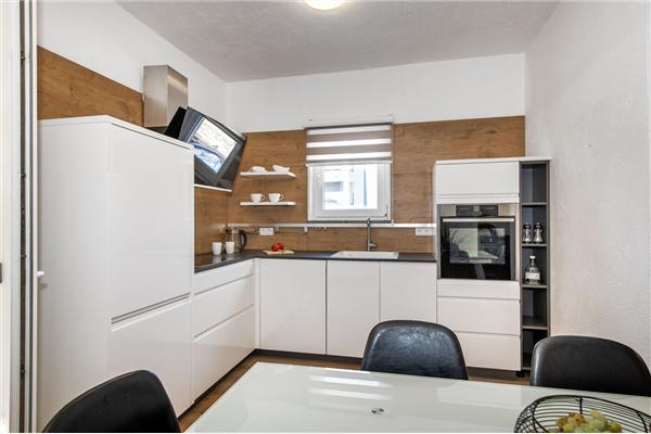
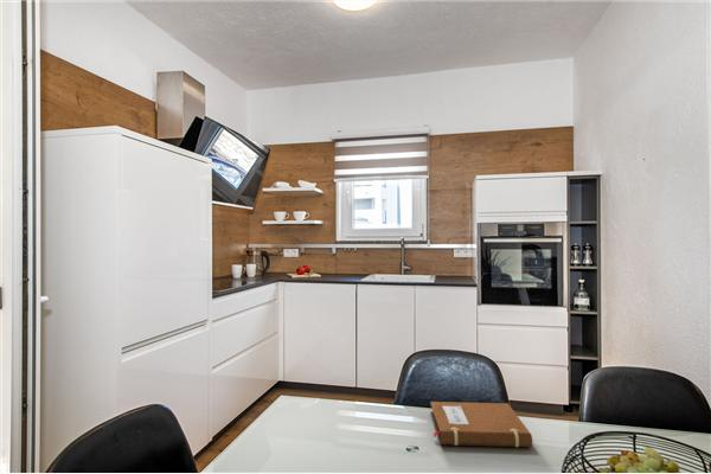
+ notebook (474, 423)
